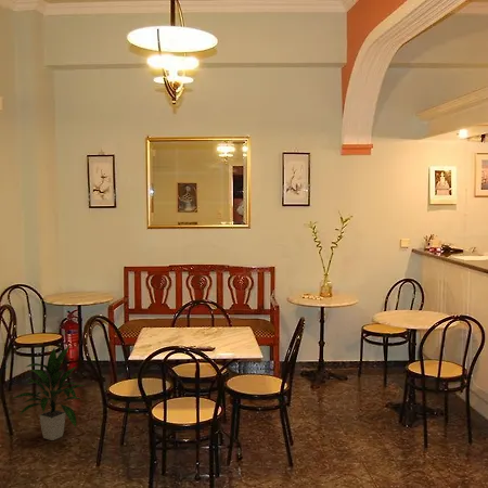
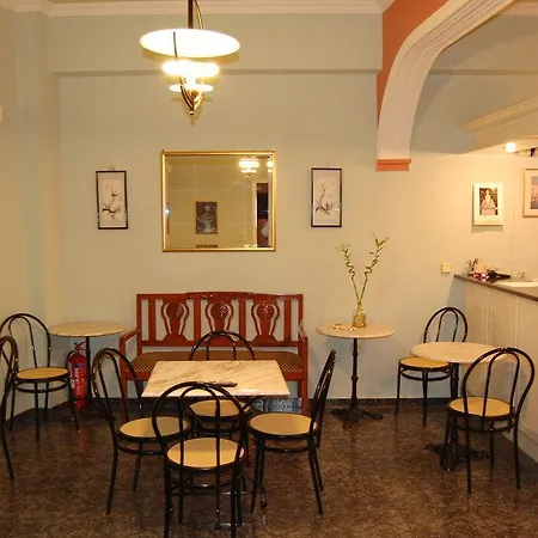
- indoor plant (52, 394)
